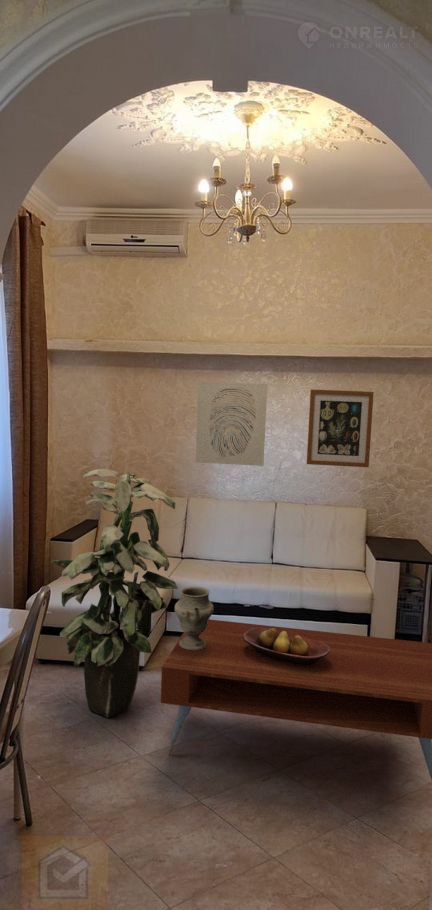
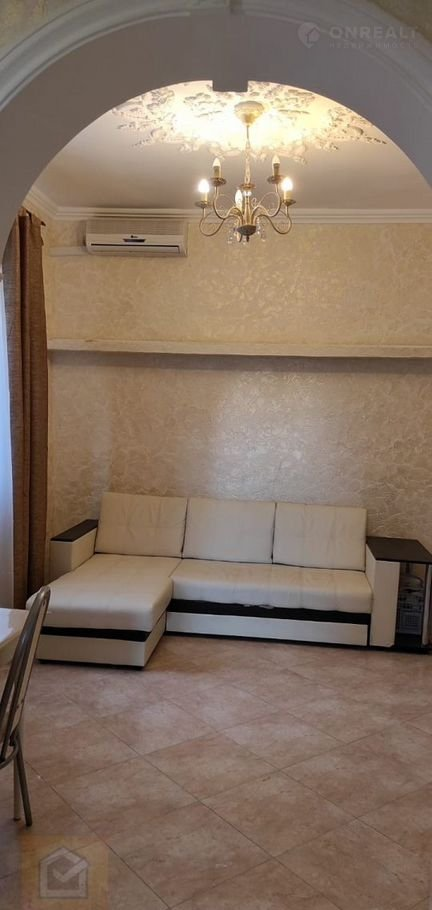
- wall art (231, 423)
- wall art (339, 428)
- decorative vase (193, 617)
- coffee table (303, 703)
- indoor plant (112, 588)
- fruit bowl (285, 642)
